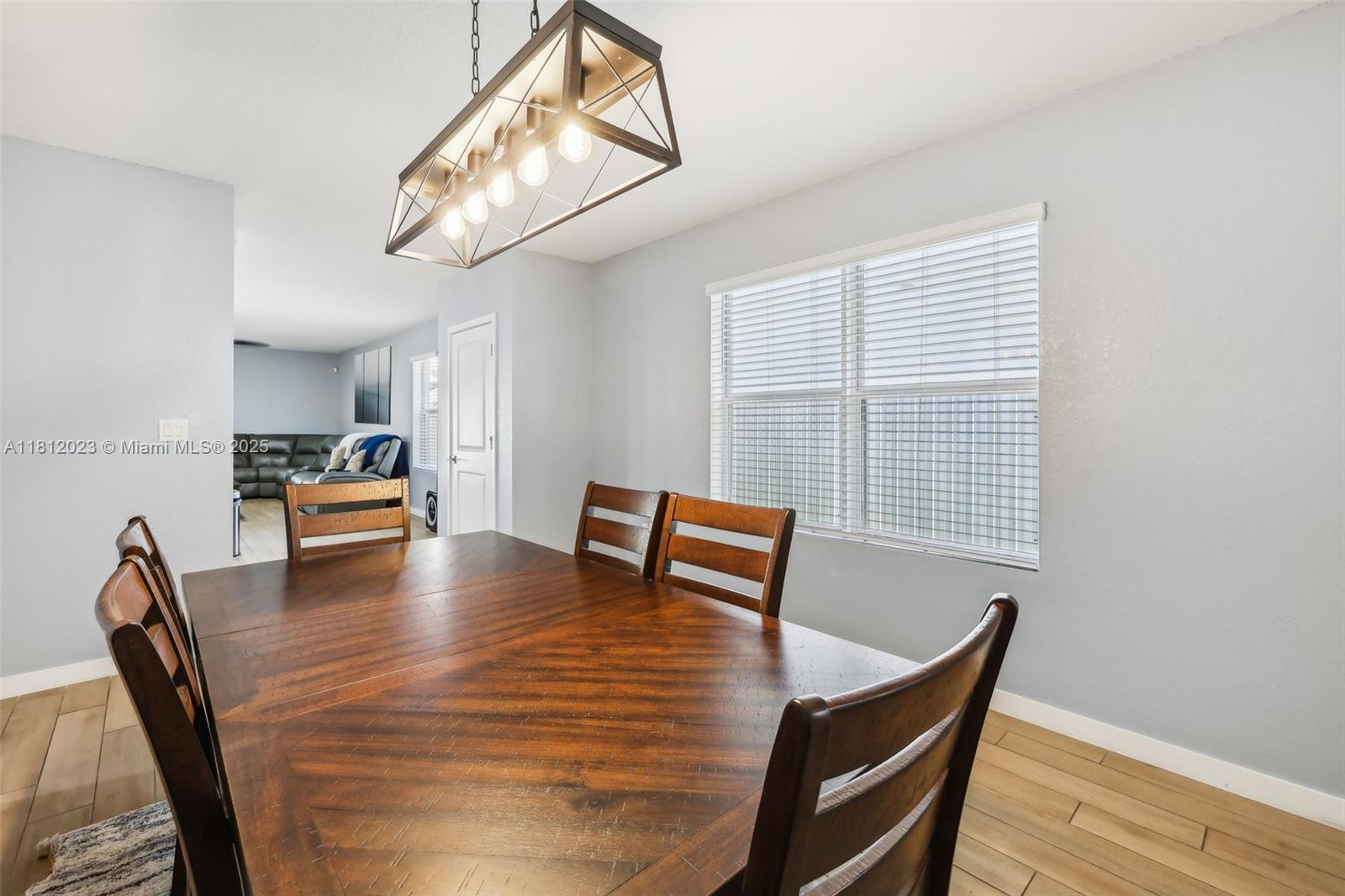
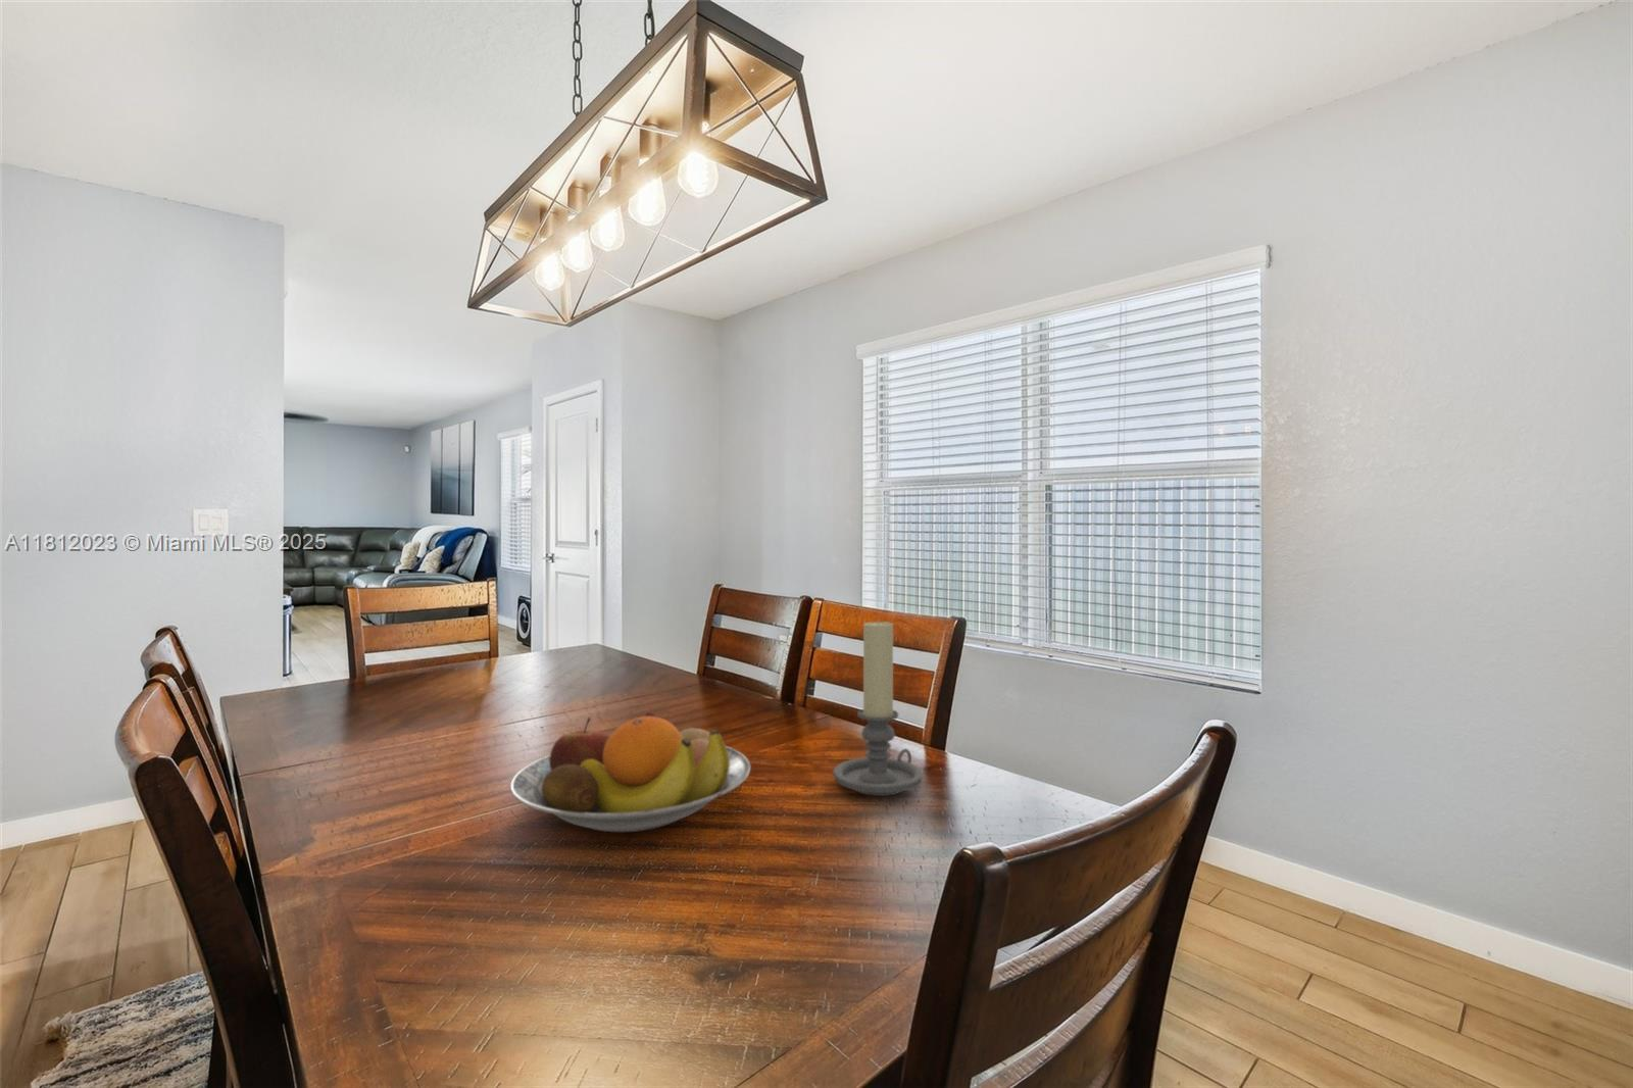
+ fruit bowl (635, 760)
+ candle holder (883, 701)
